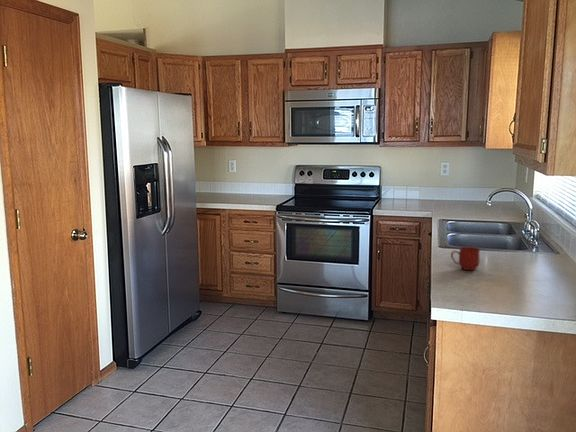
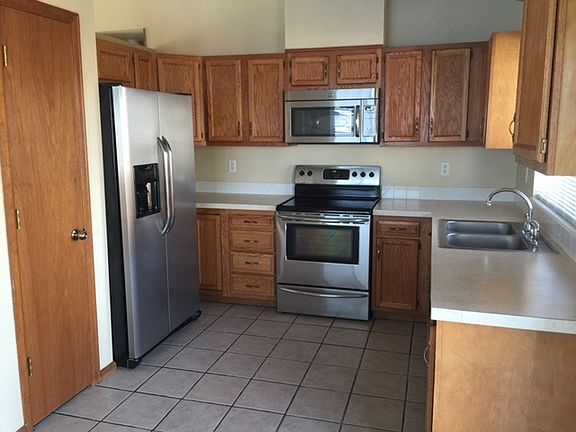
- mug (465, 258)
